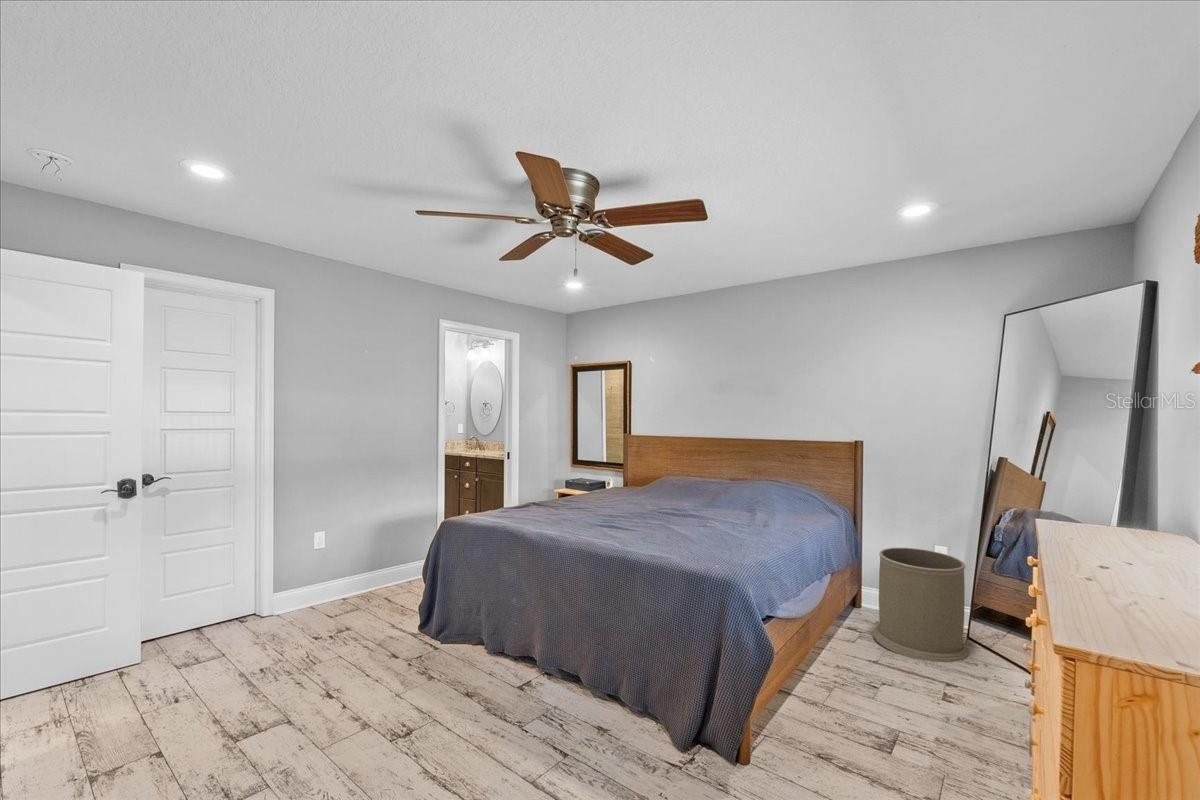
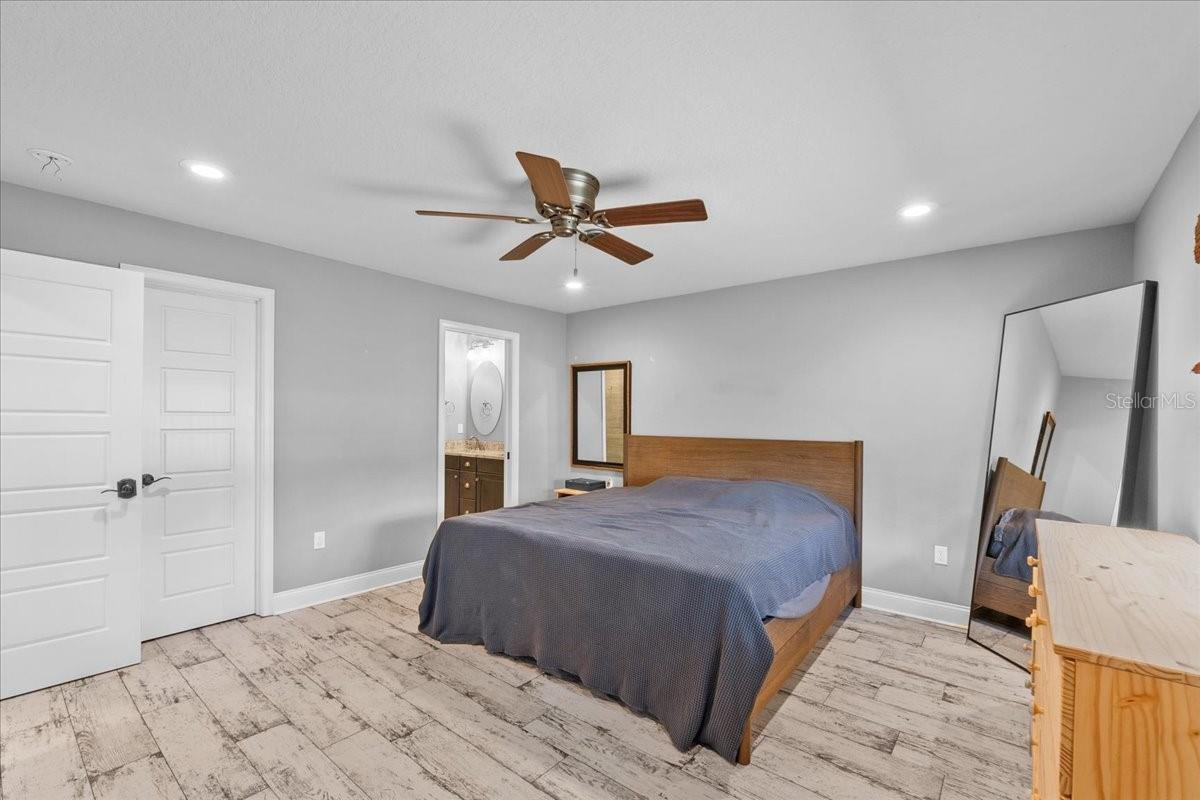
- trash can (920, 600)
